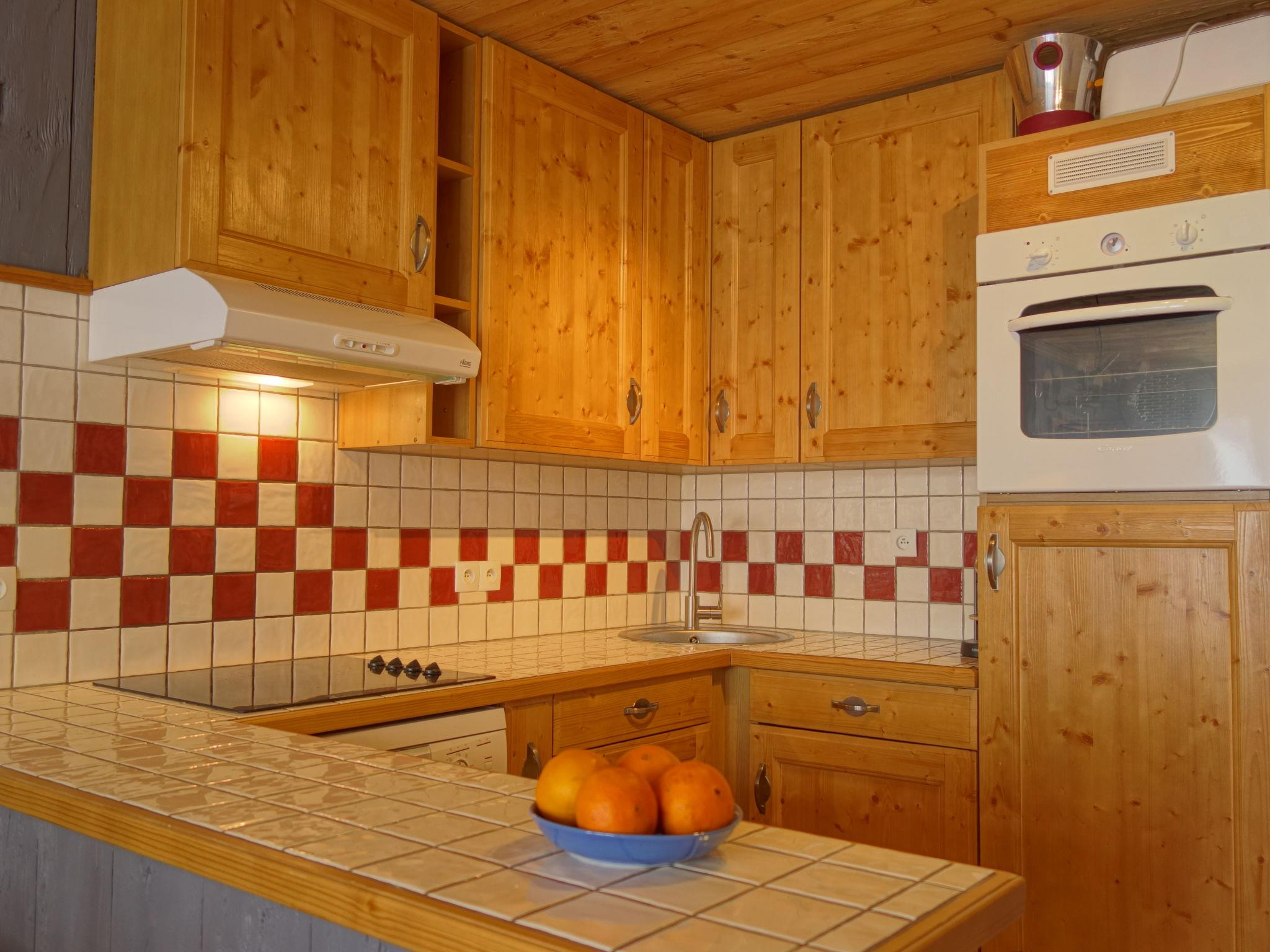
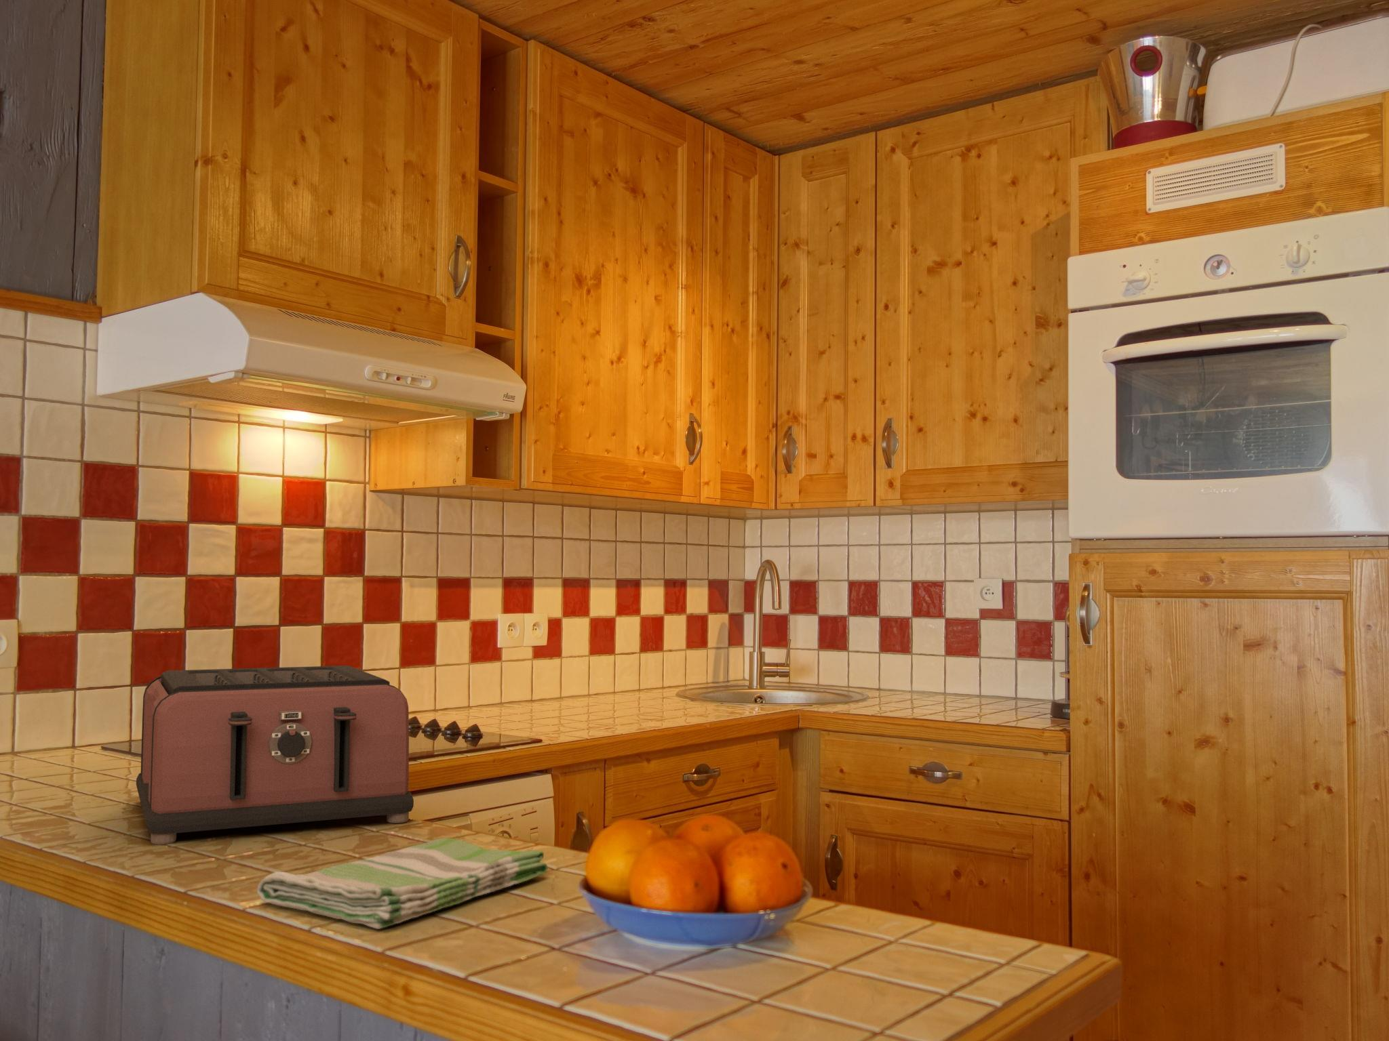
+ toaster (272, 744)
+ dish towel (409, 870)
